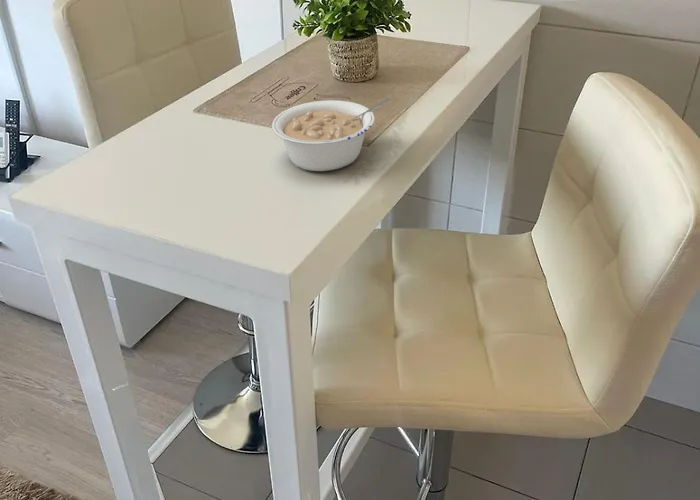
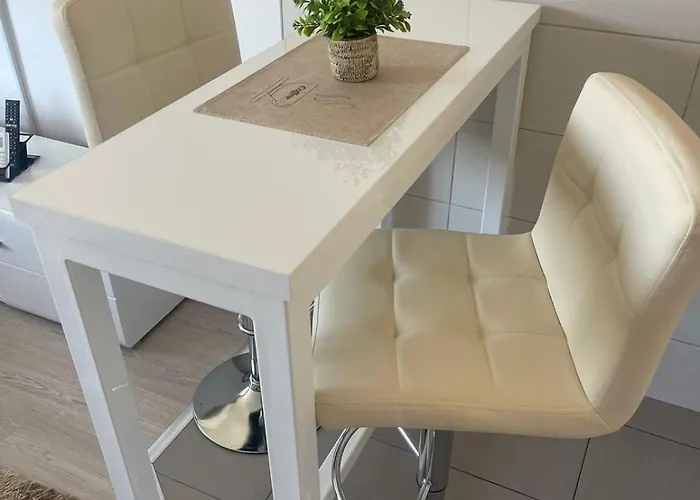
- legume (326, 132)
